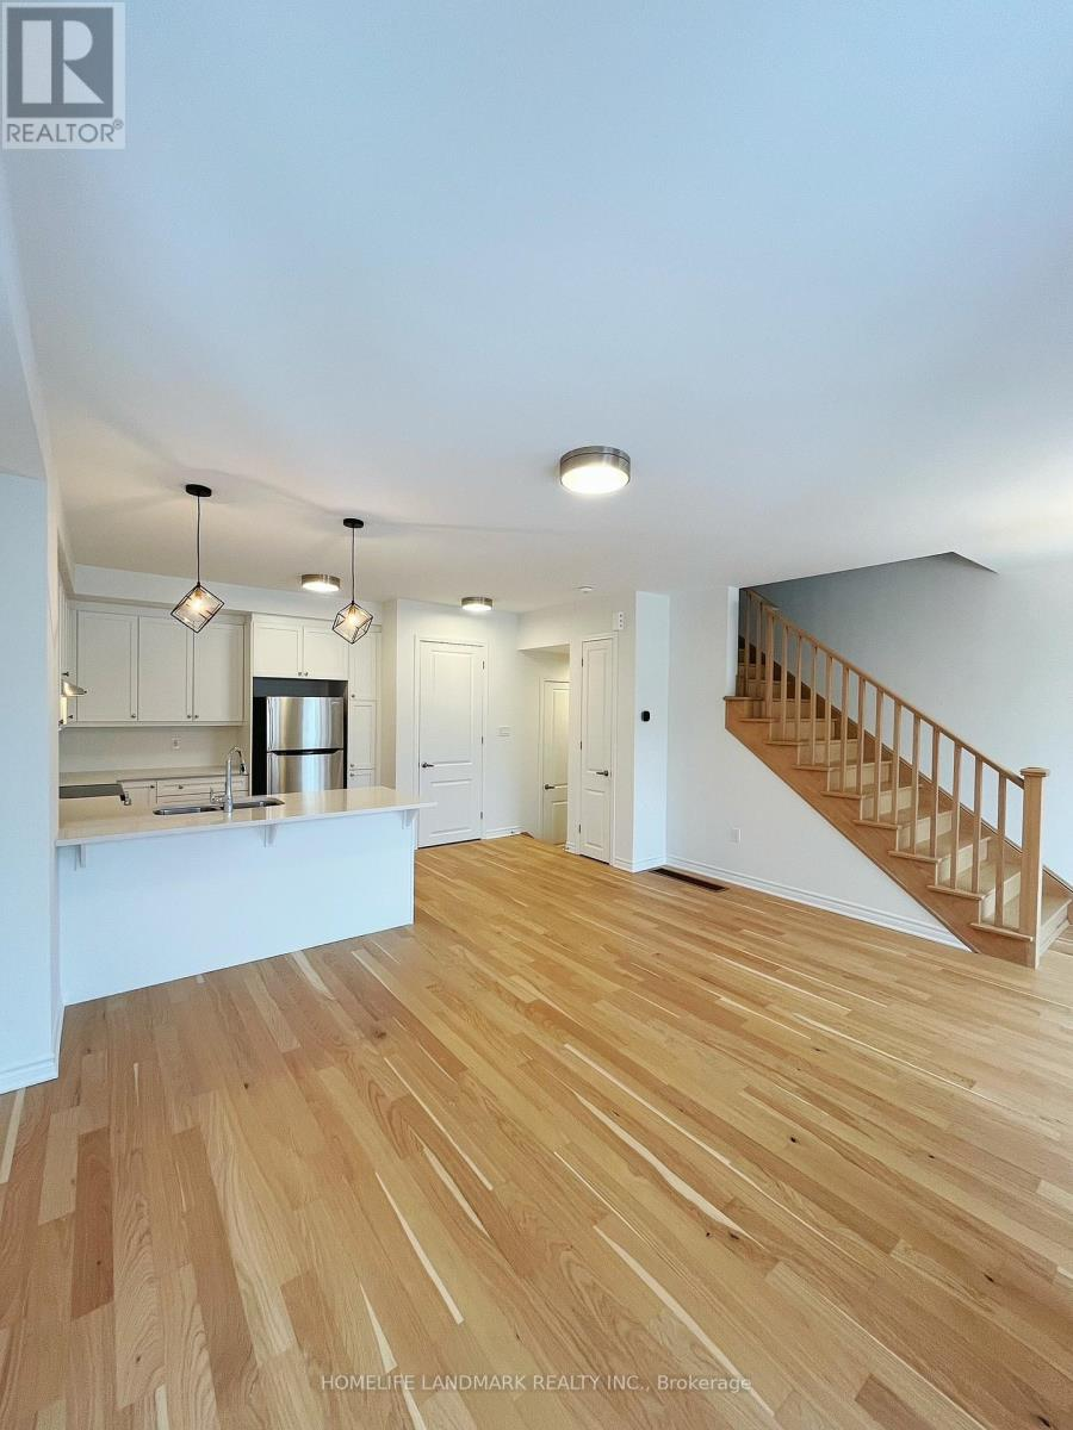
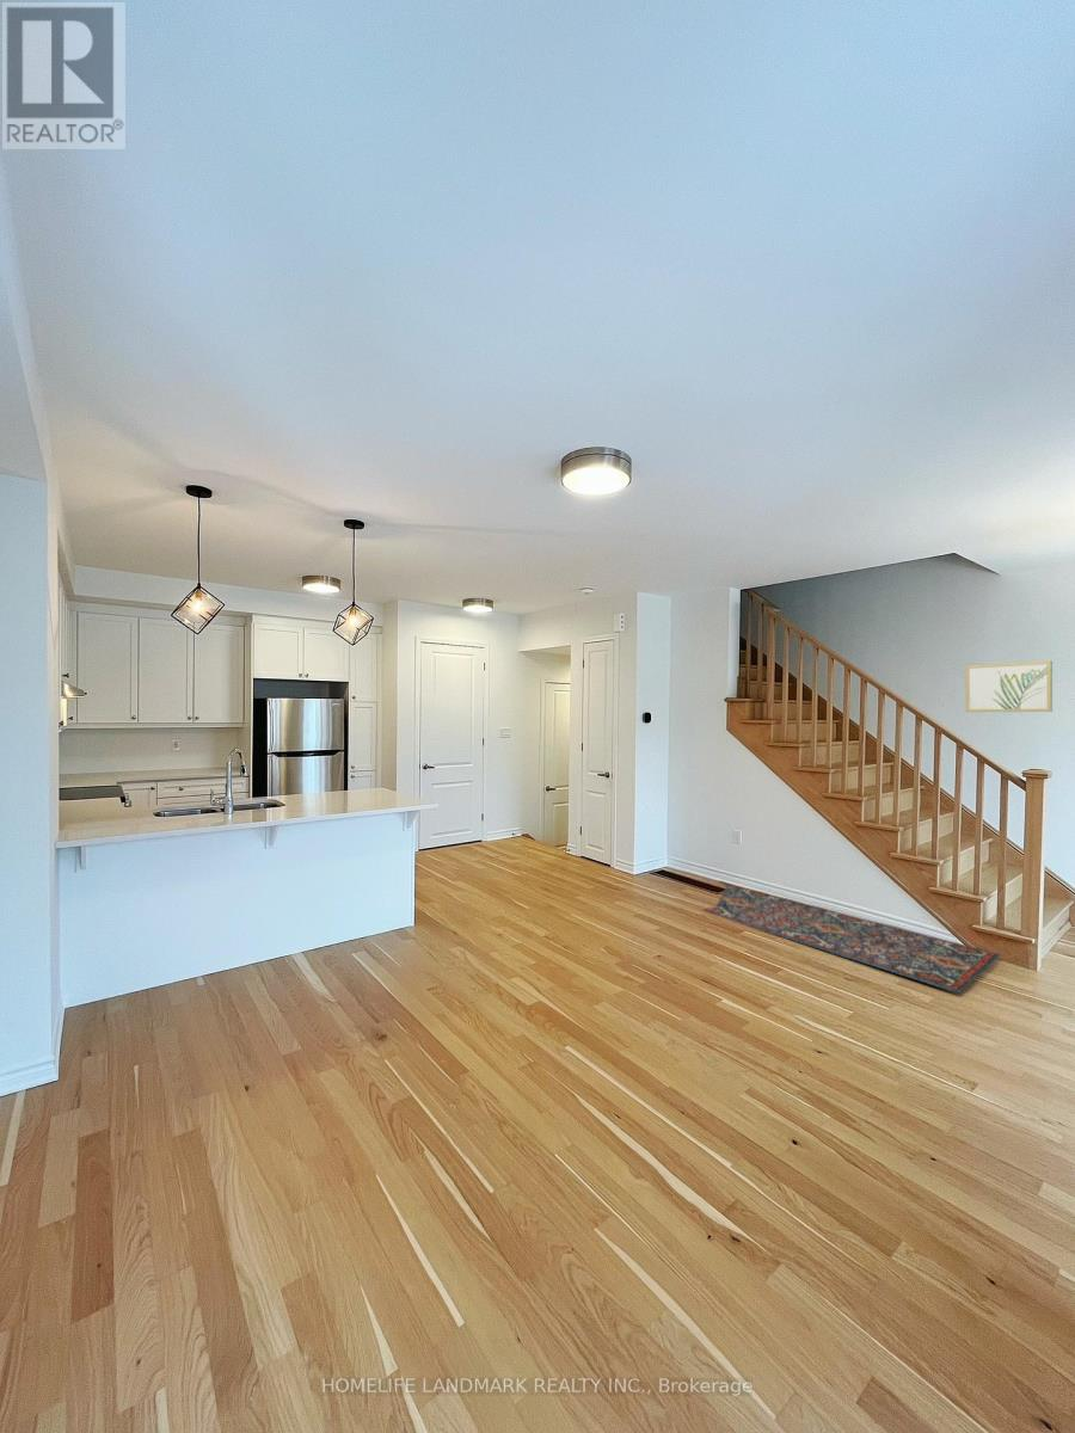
+ rug (780, 914)
+ wall art (1007, 687)
